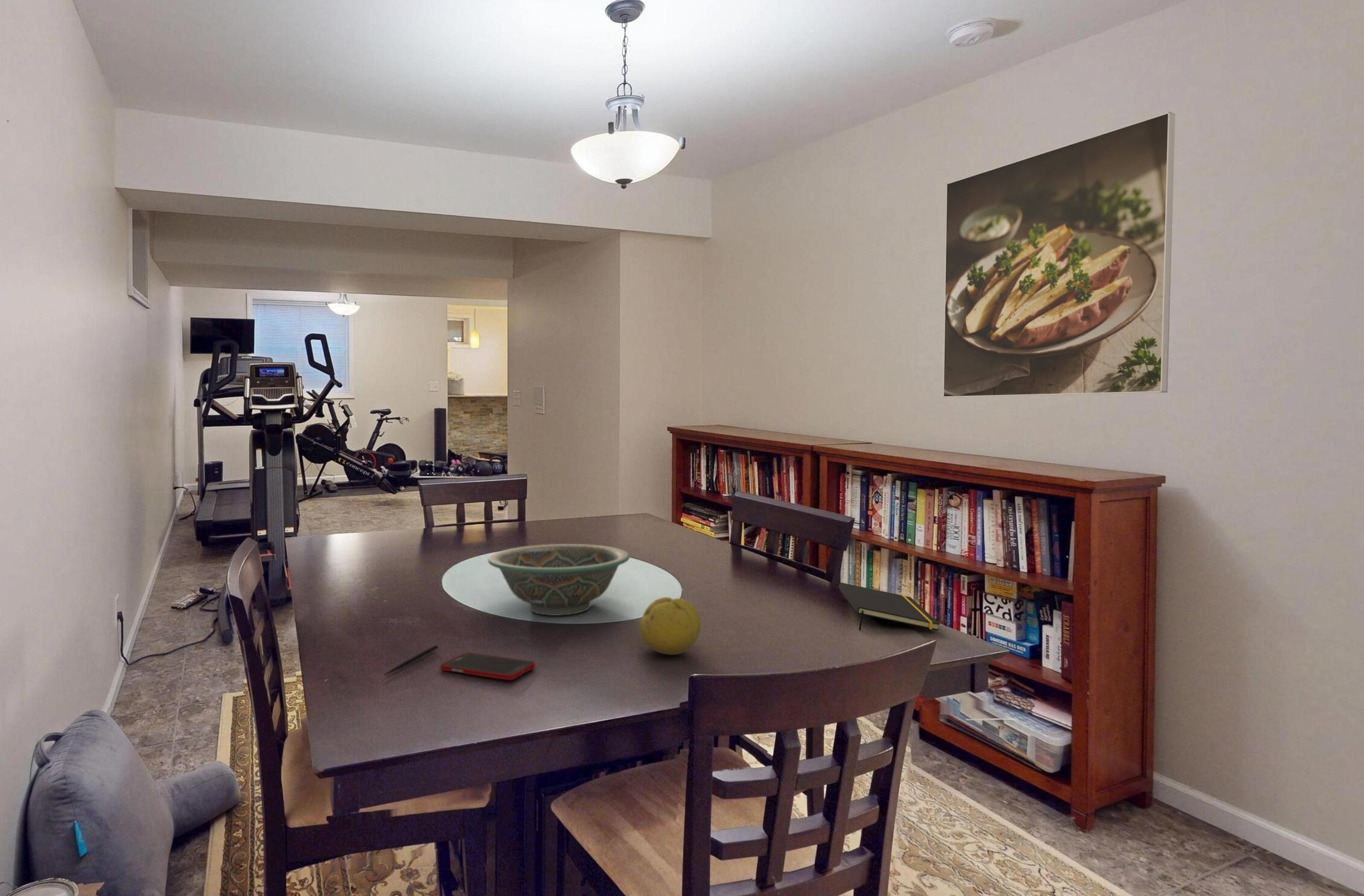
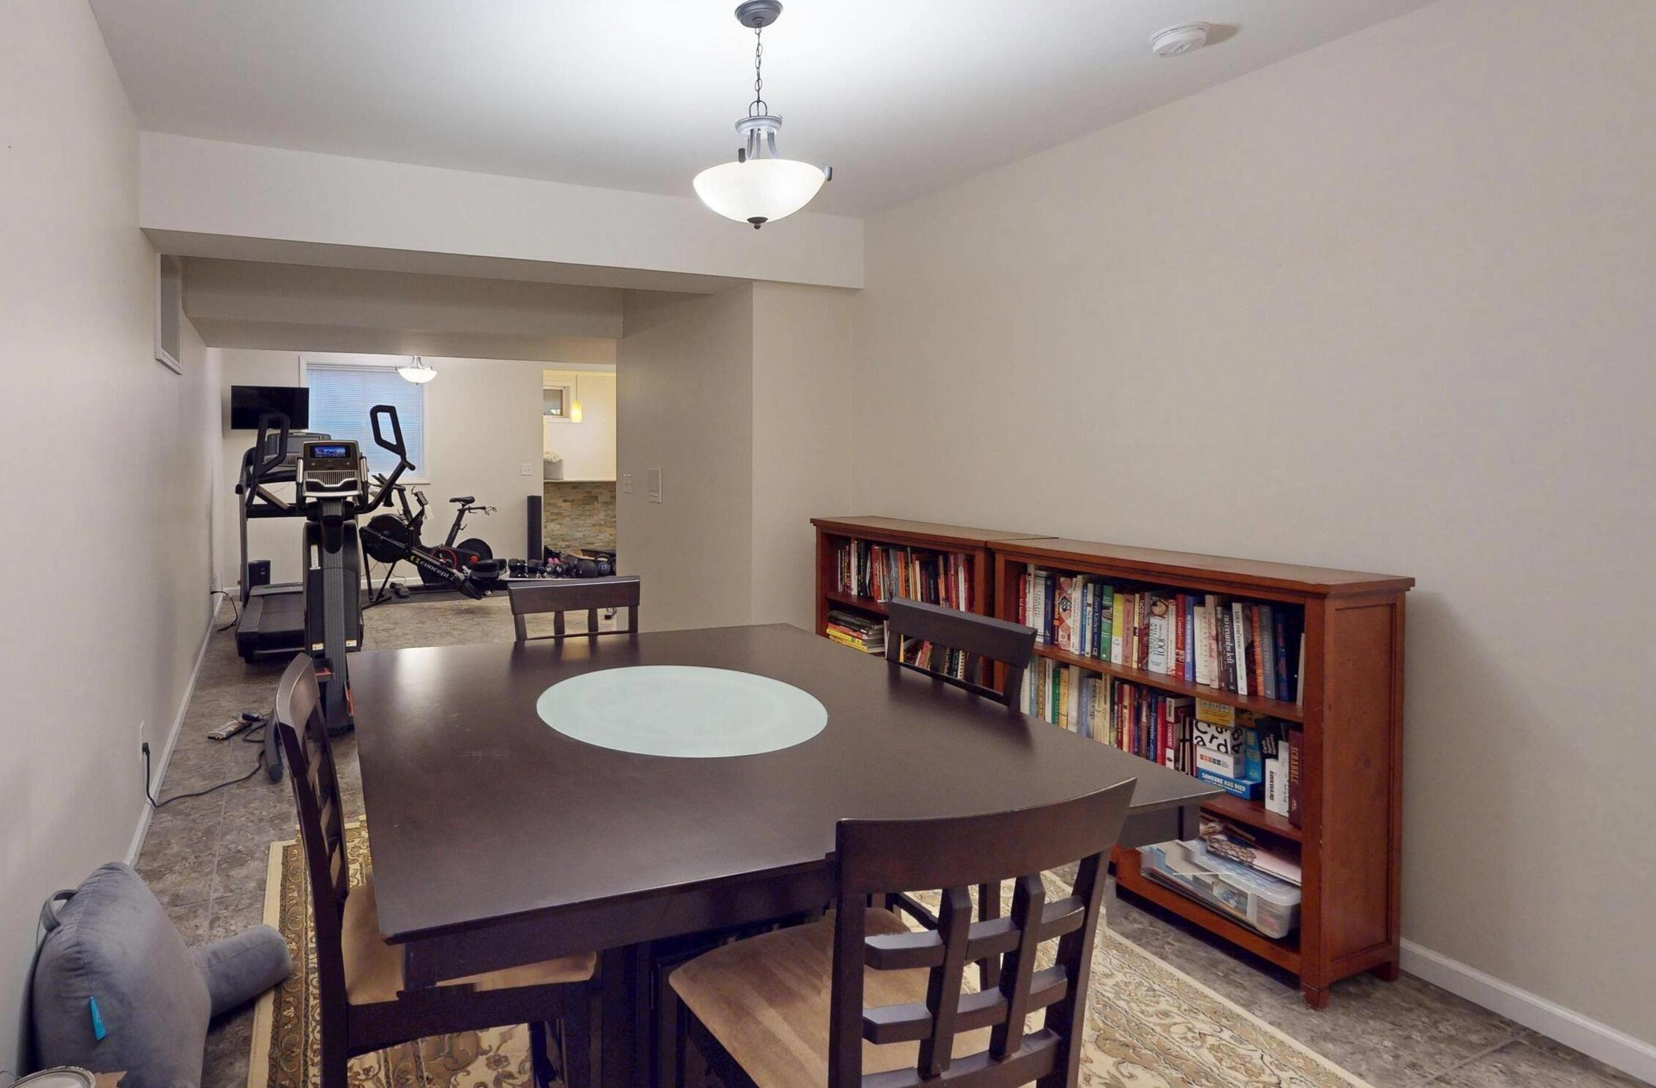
- cell phone (488, 666)
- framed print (1043, 274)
- pen (411, 659)
- decorative bowl (560, 582)
- notepad (885, 605)
- fruit (670, 626)
